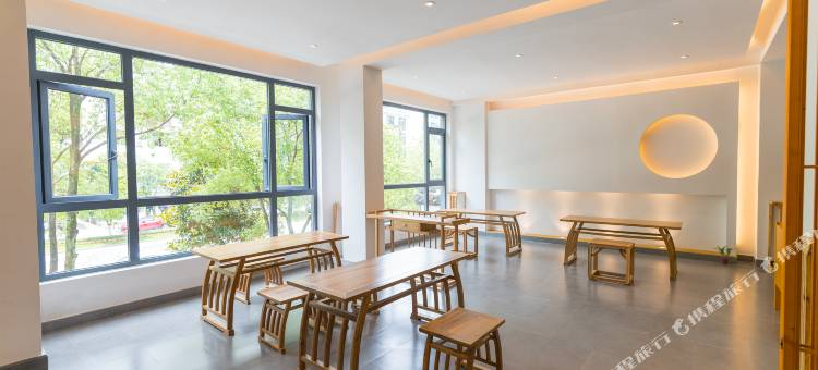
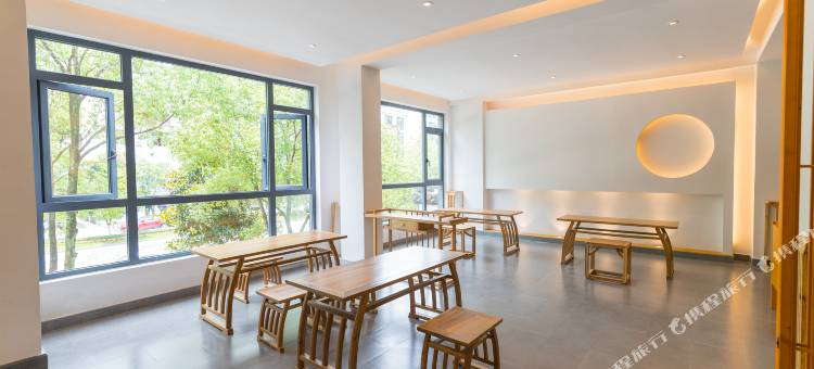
- potted plant (725, 256)
